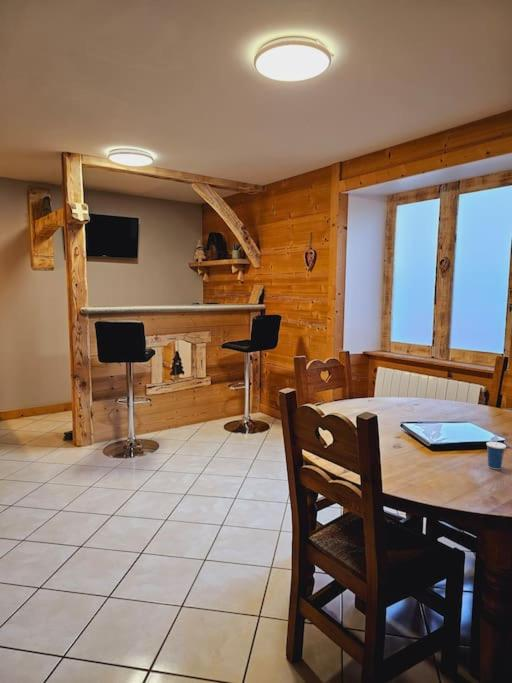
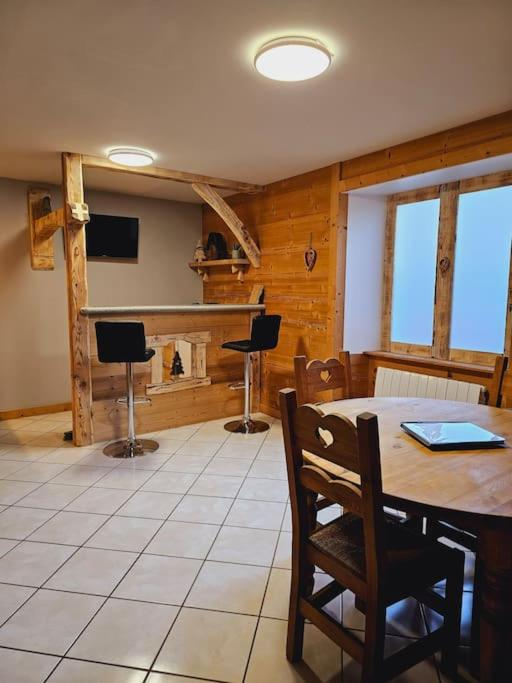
- cup (495, 449)
